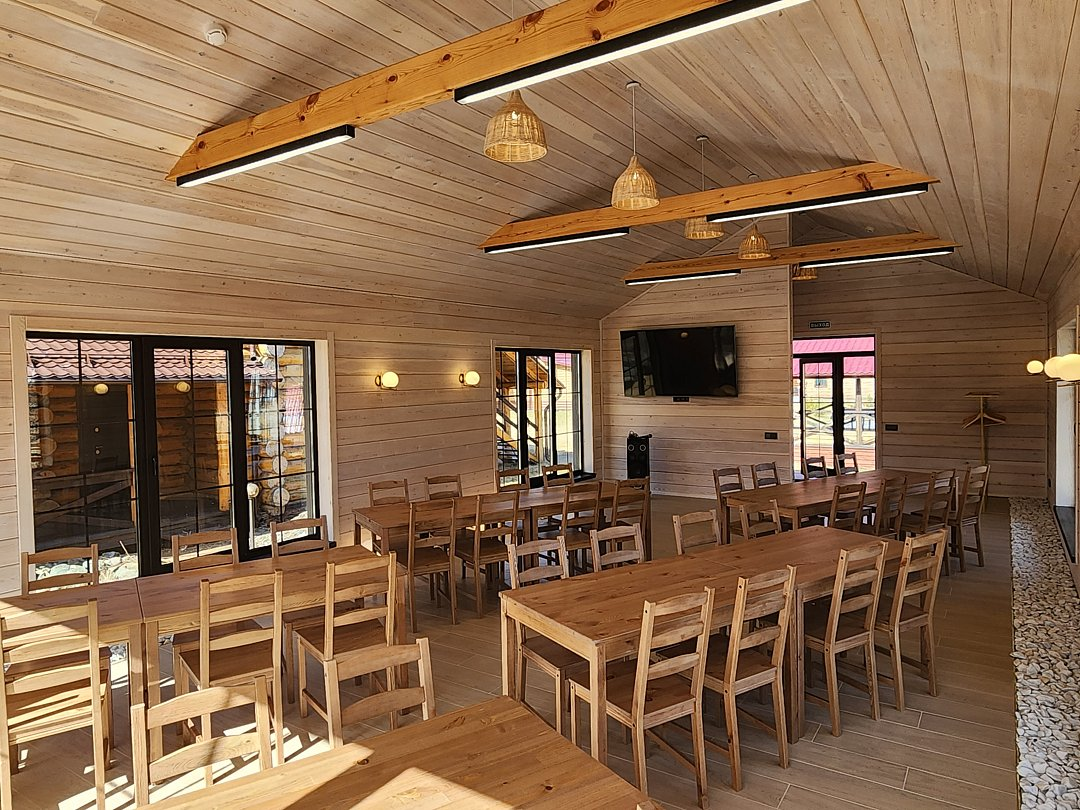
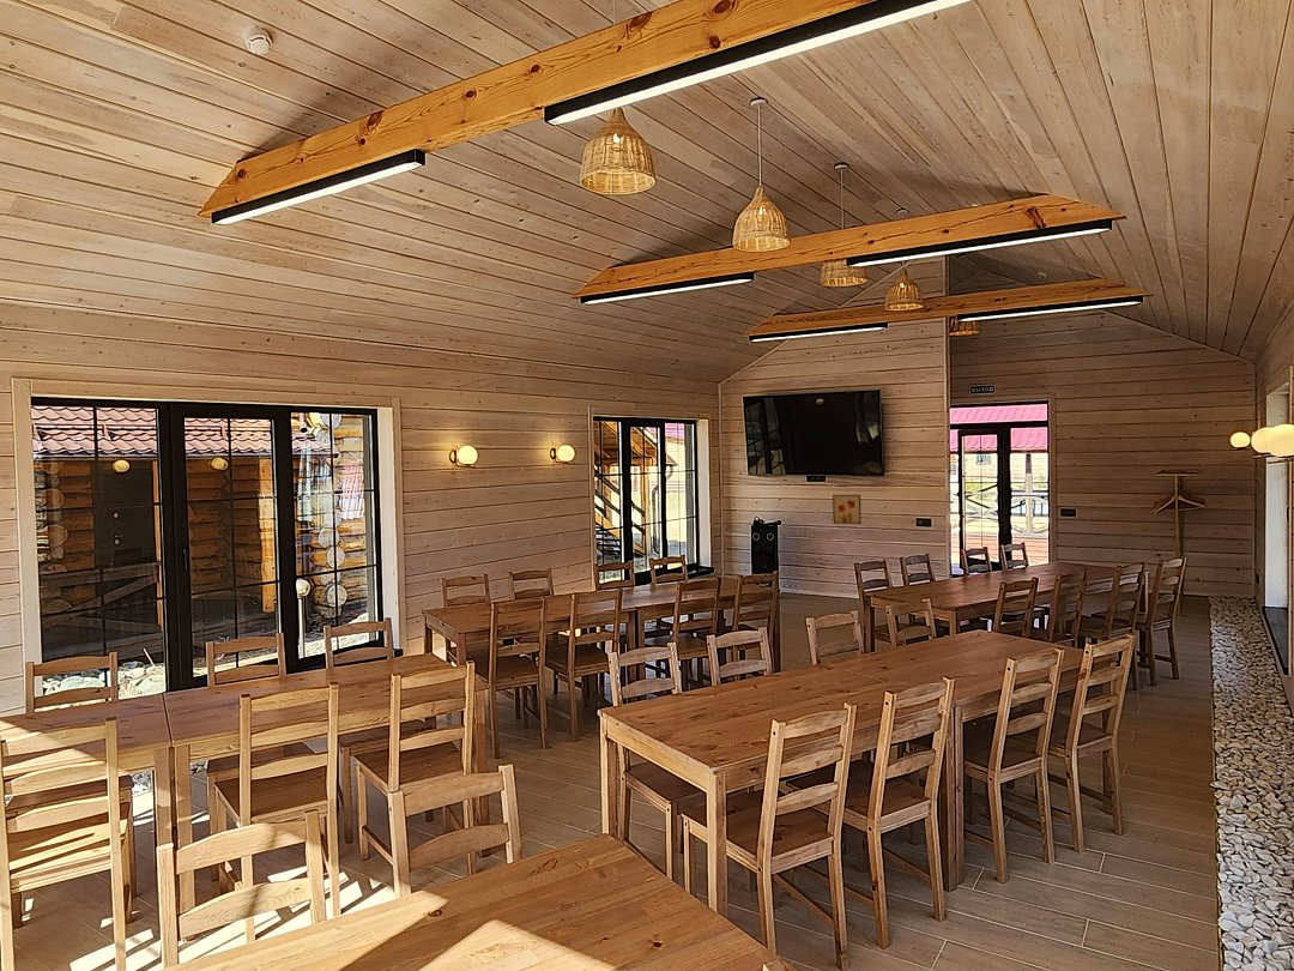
+ wall art (846, 508)
